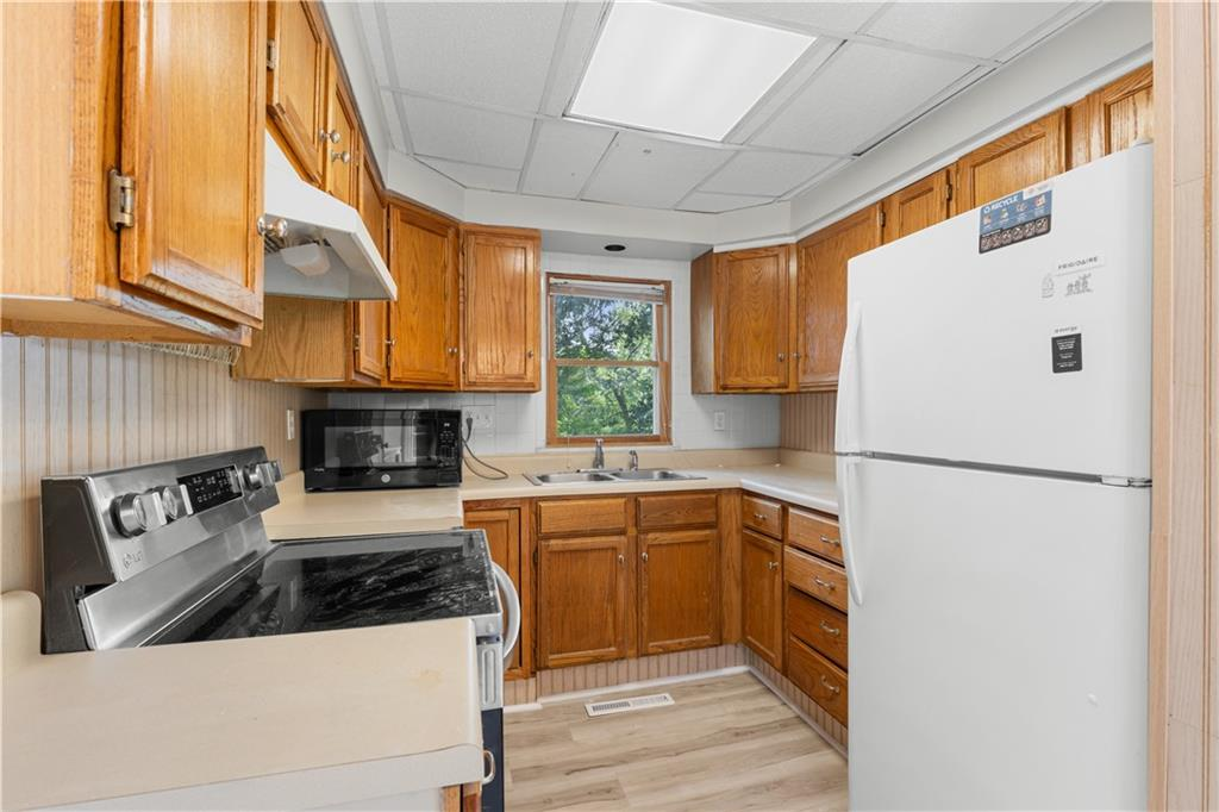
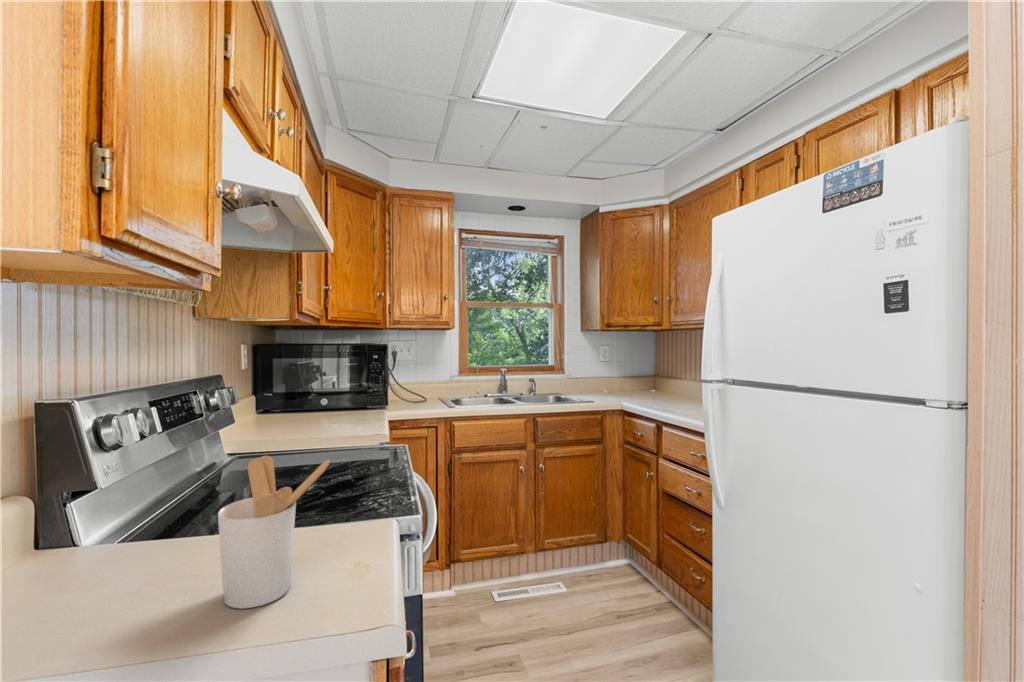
+ utensil holder (278, 525)
